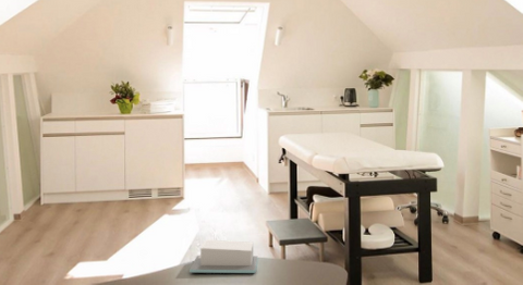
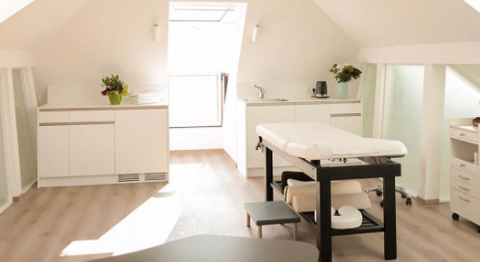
- tissue box (224, 255)
